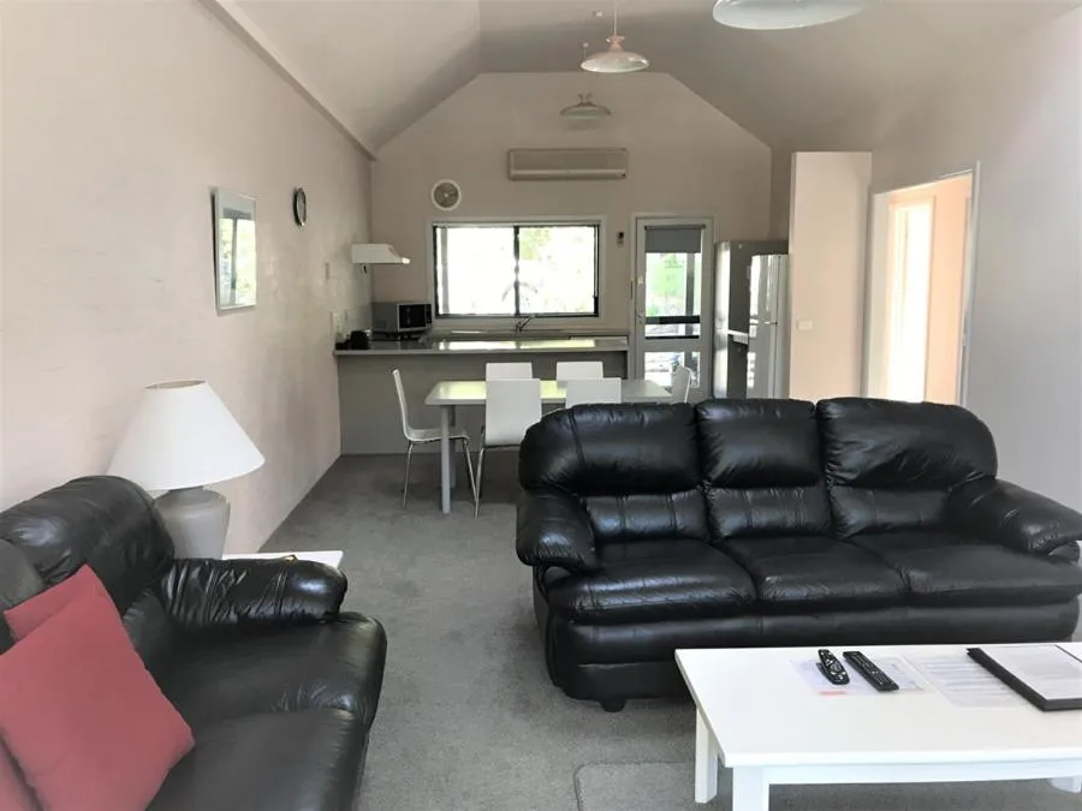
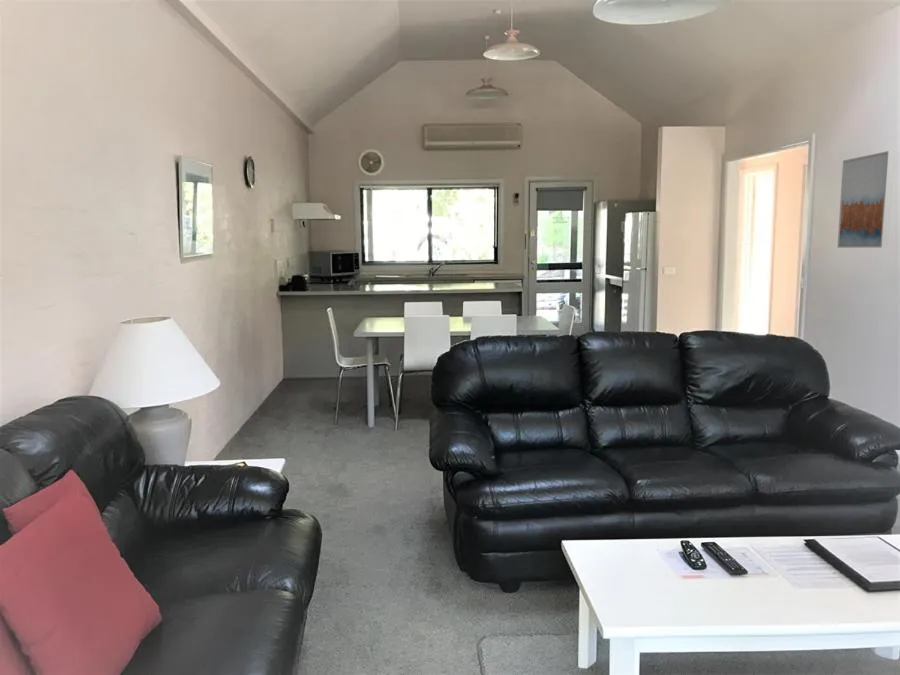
+ wall art (864, 202)
